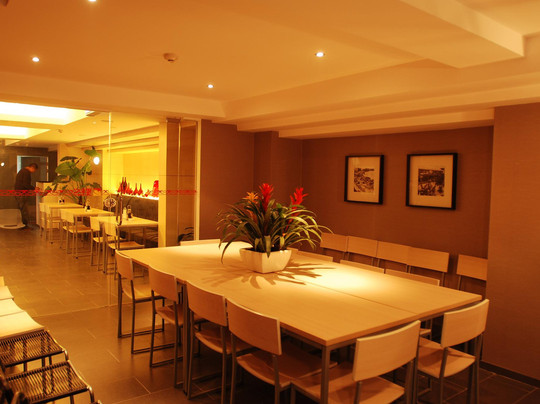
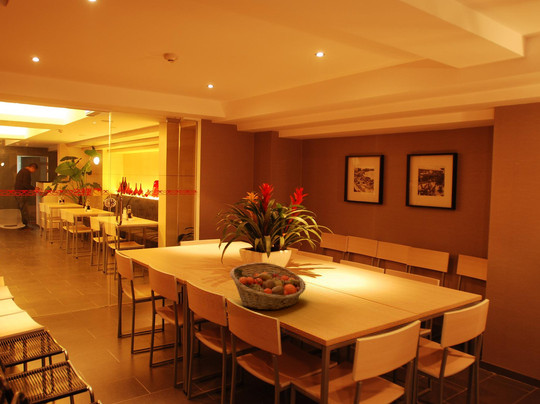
+ fruit basket (268, 285)
